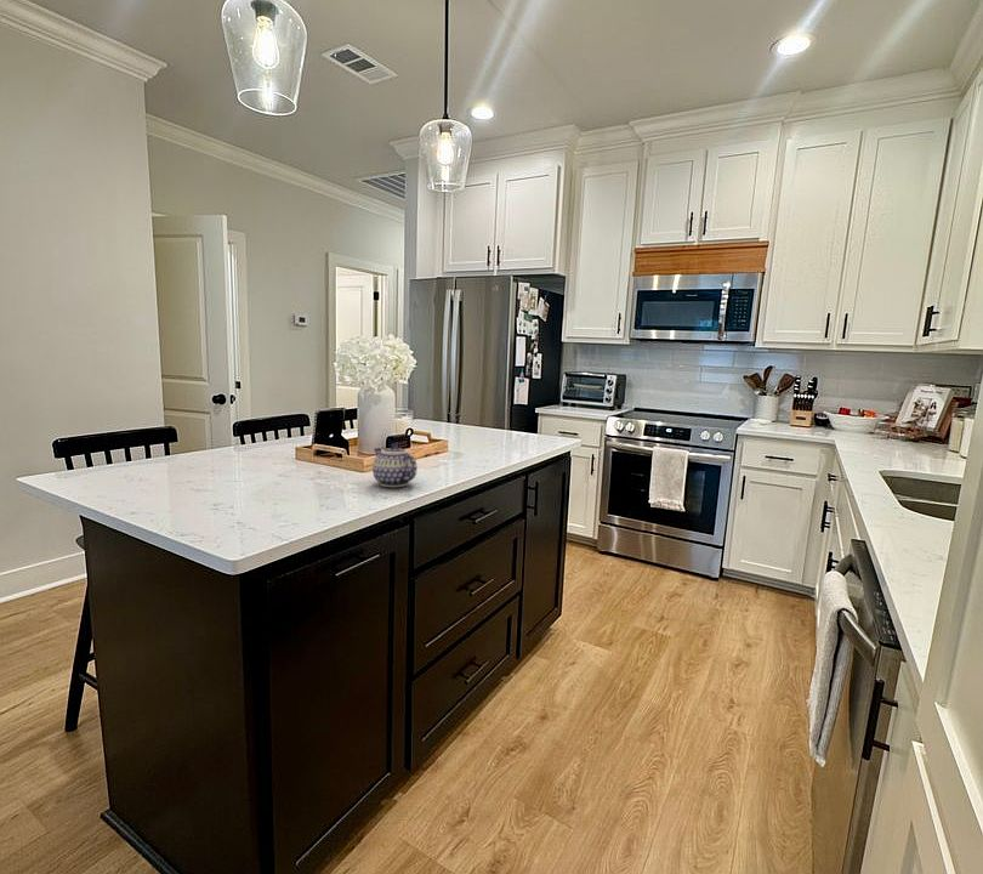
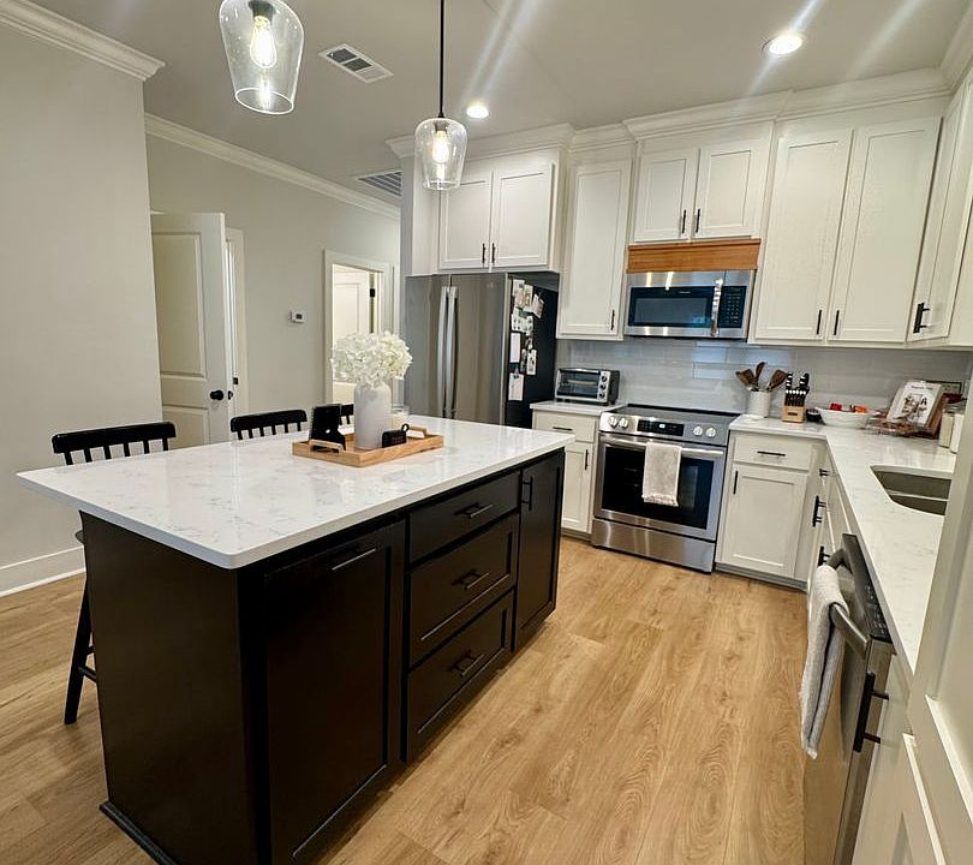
- teapot (393, 464)
